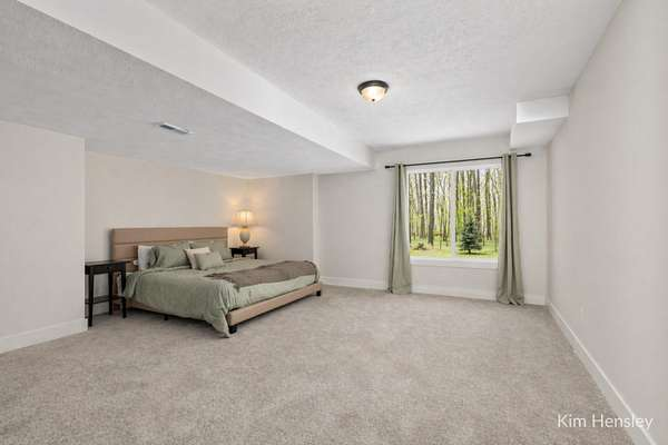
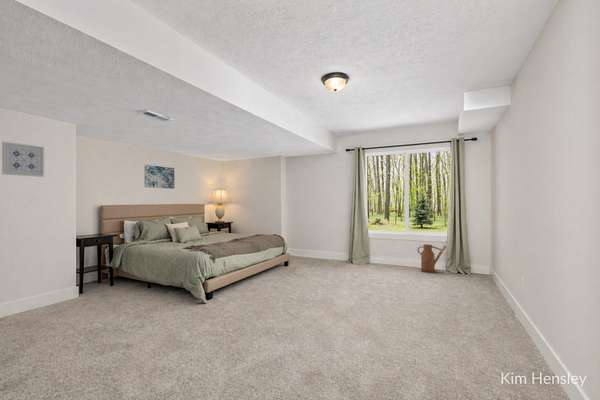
+ watering can (431, 257)
+ wall art (23, 160)
+ wall art (160, 177)
